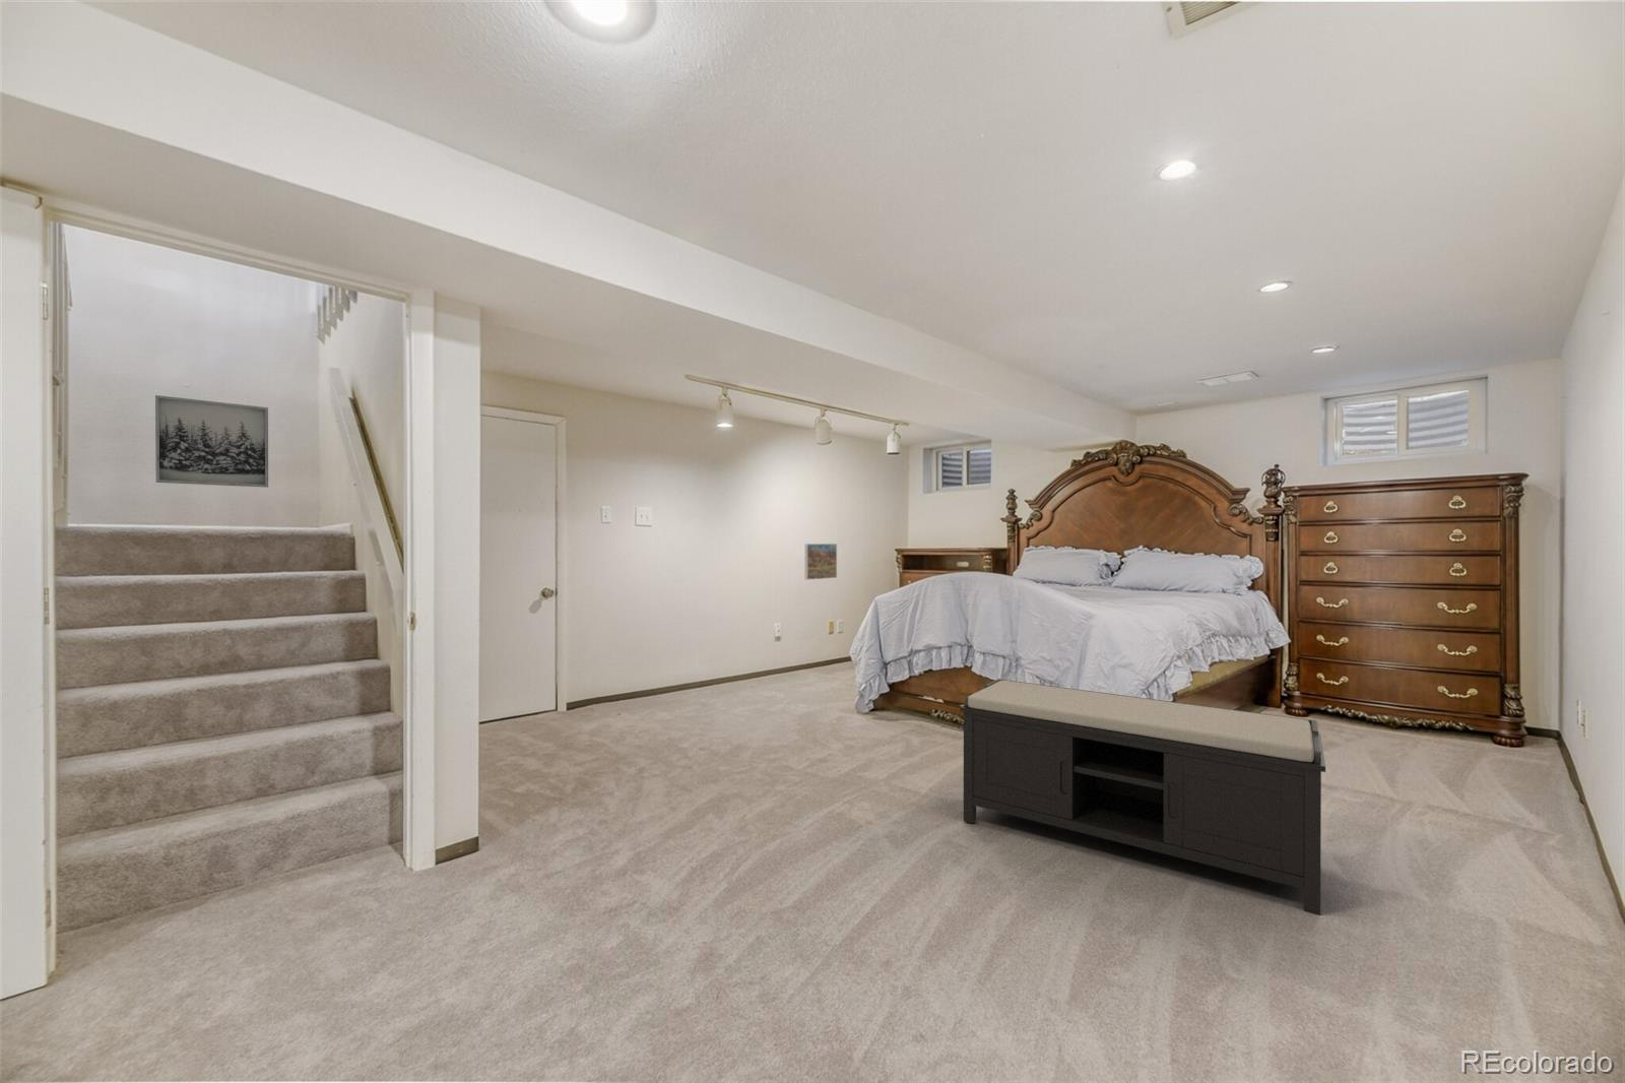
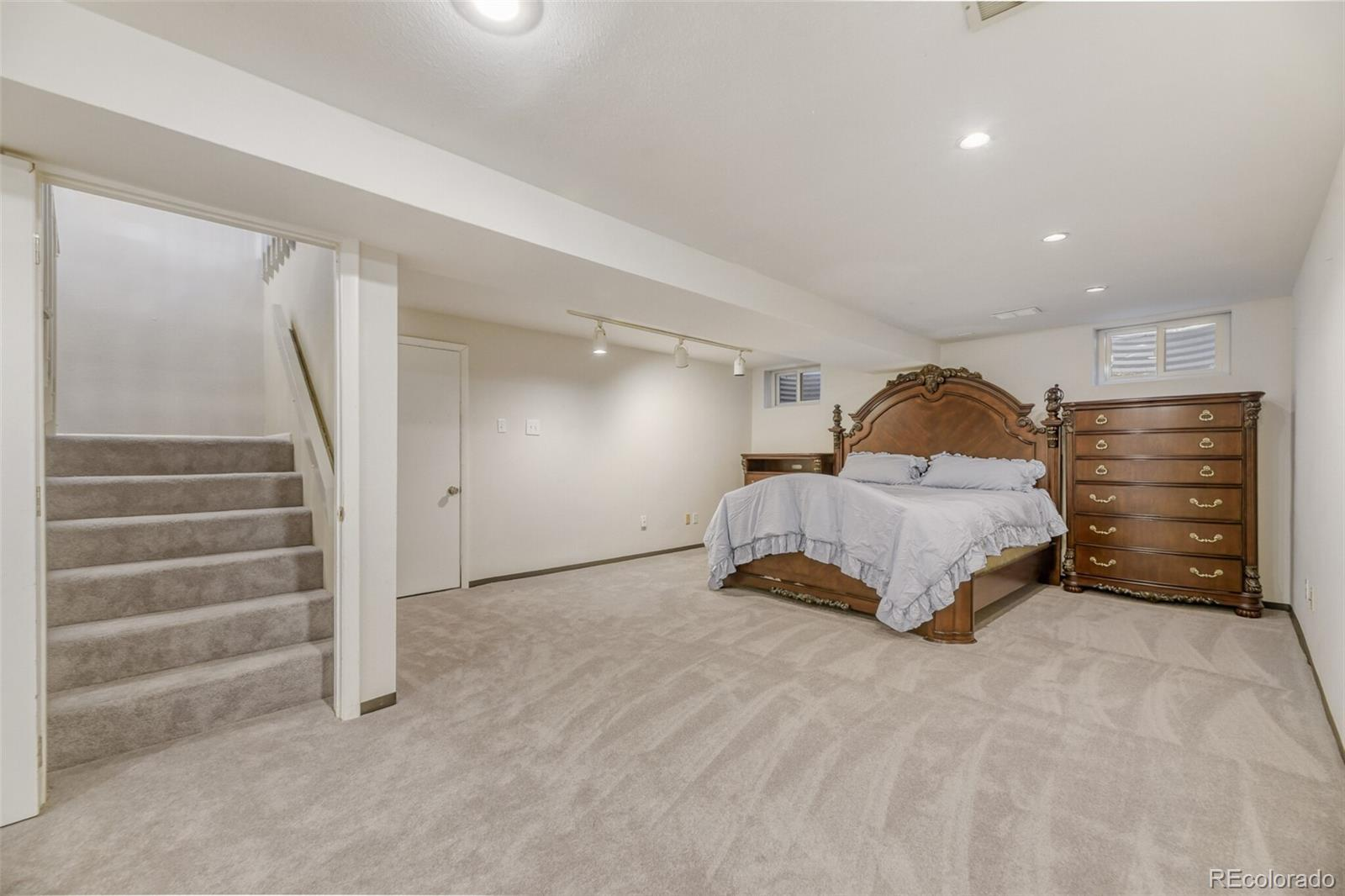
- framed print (820, 561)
- bench (1126, 774)
- wall art (214, 442)
